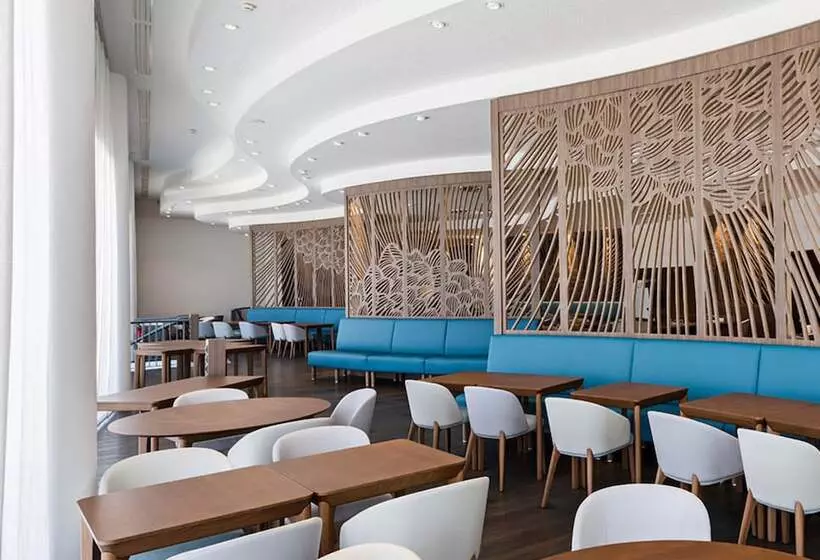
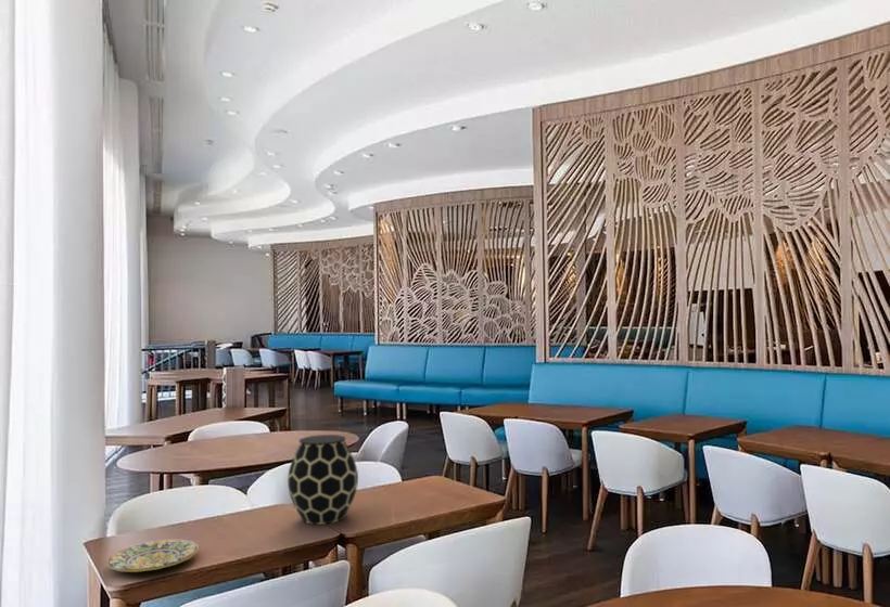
+ plate (153, 558)
+ vase (322, 478)
